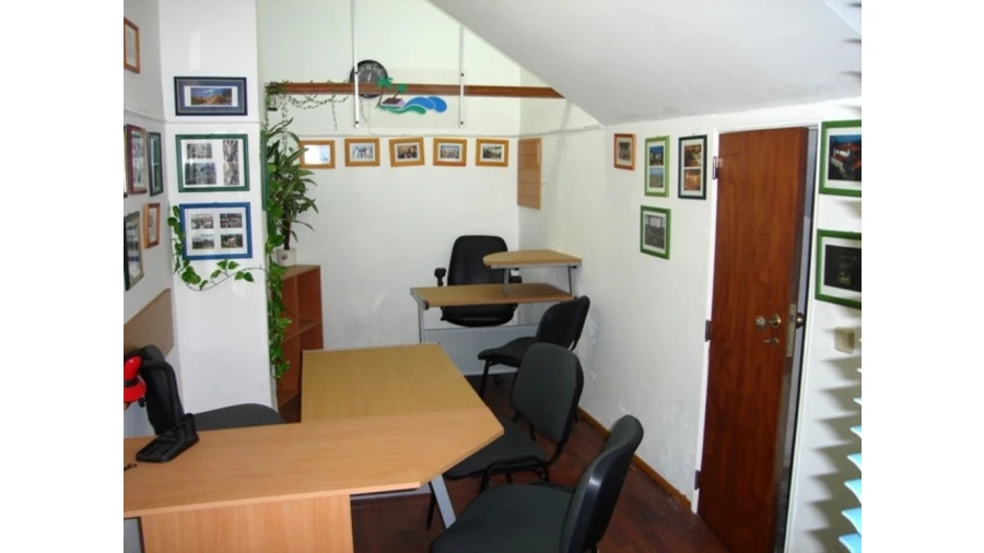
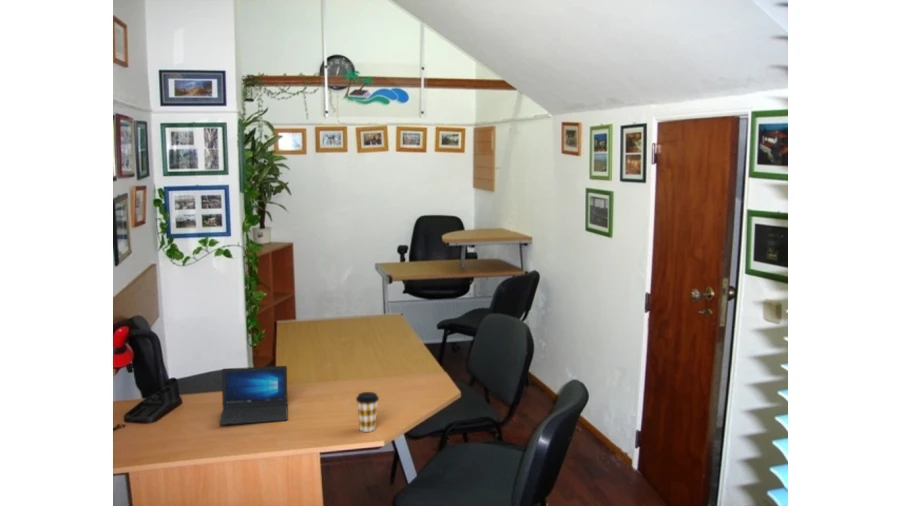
+ laptop (254, 394)
+ coffee cup (367, 411)
